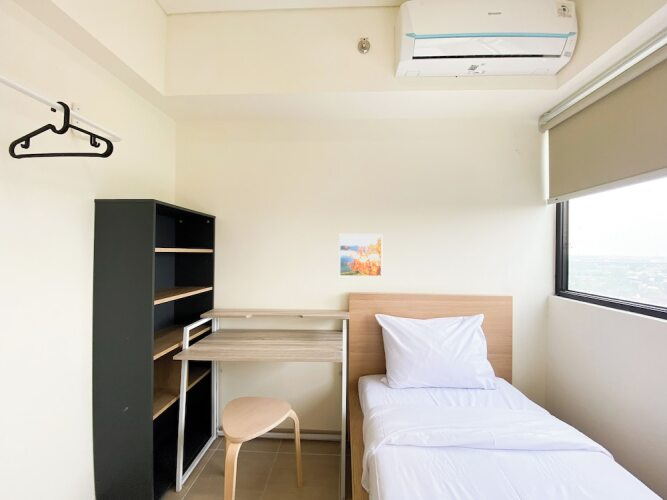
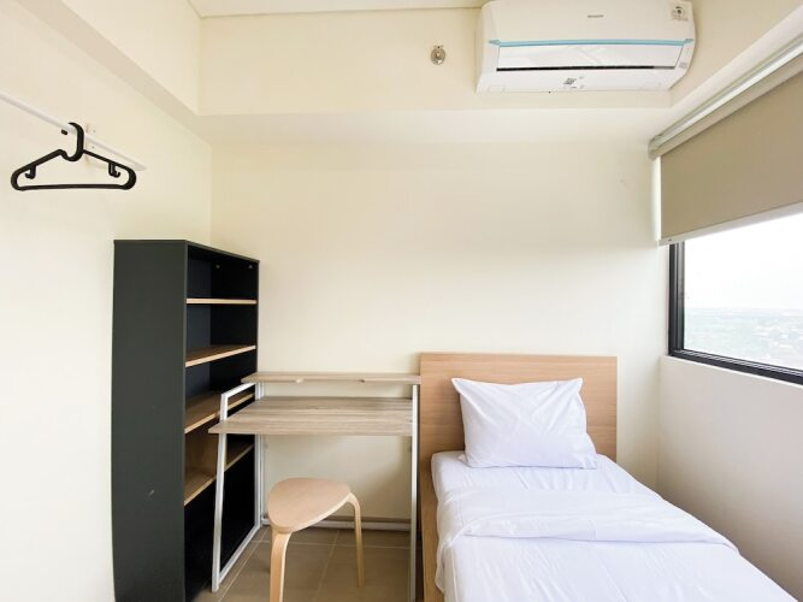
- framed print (360, 255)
